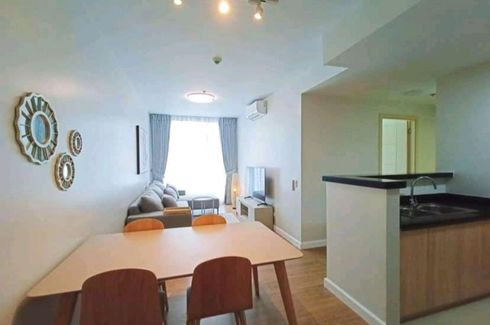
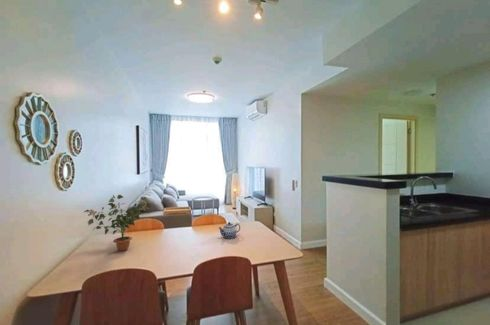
+ teapot (229, 229)
+ potted plant (121, 222)
